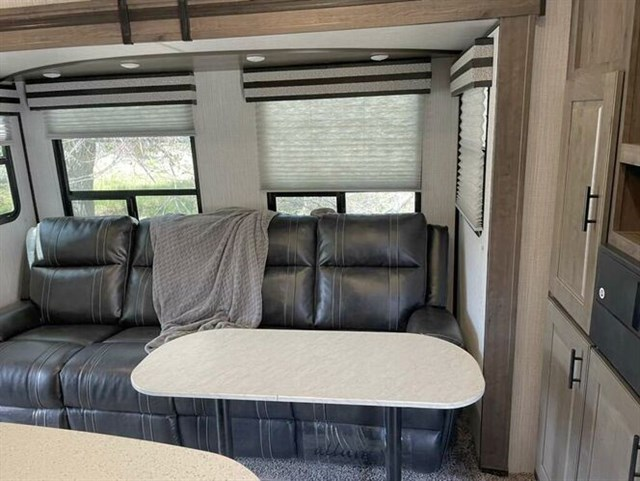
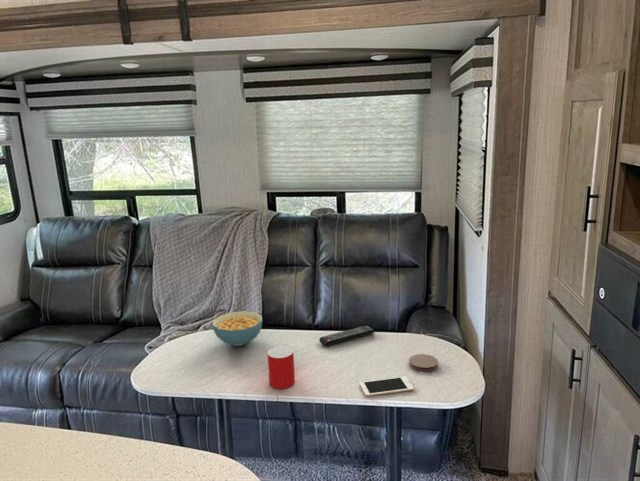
+ cereal bowl (238, 331)
+ coaster (423, 362)
+ cell phone (386, 386)
+ remote control (347, 335)
+ cup (281, 364)
